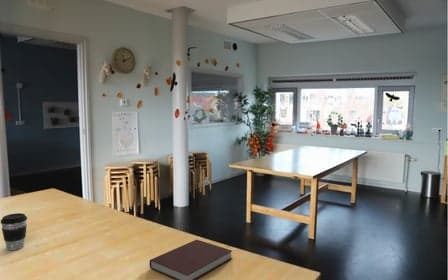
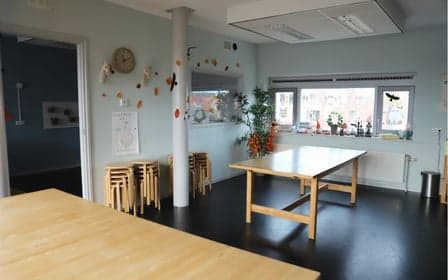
- notebook (192, 259)
- coffee cup (14, 231)
